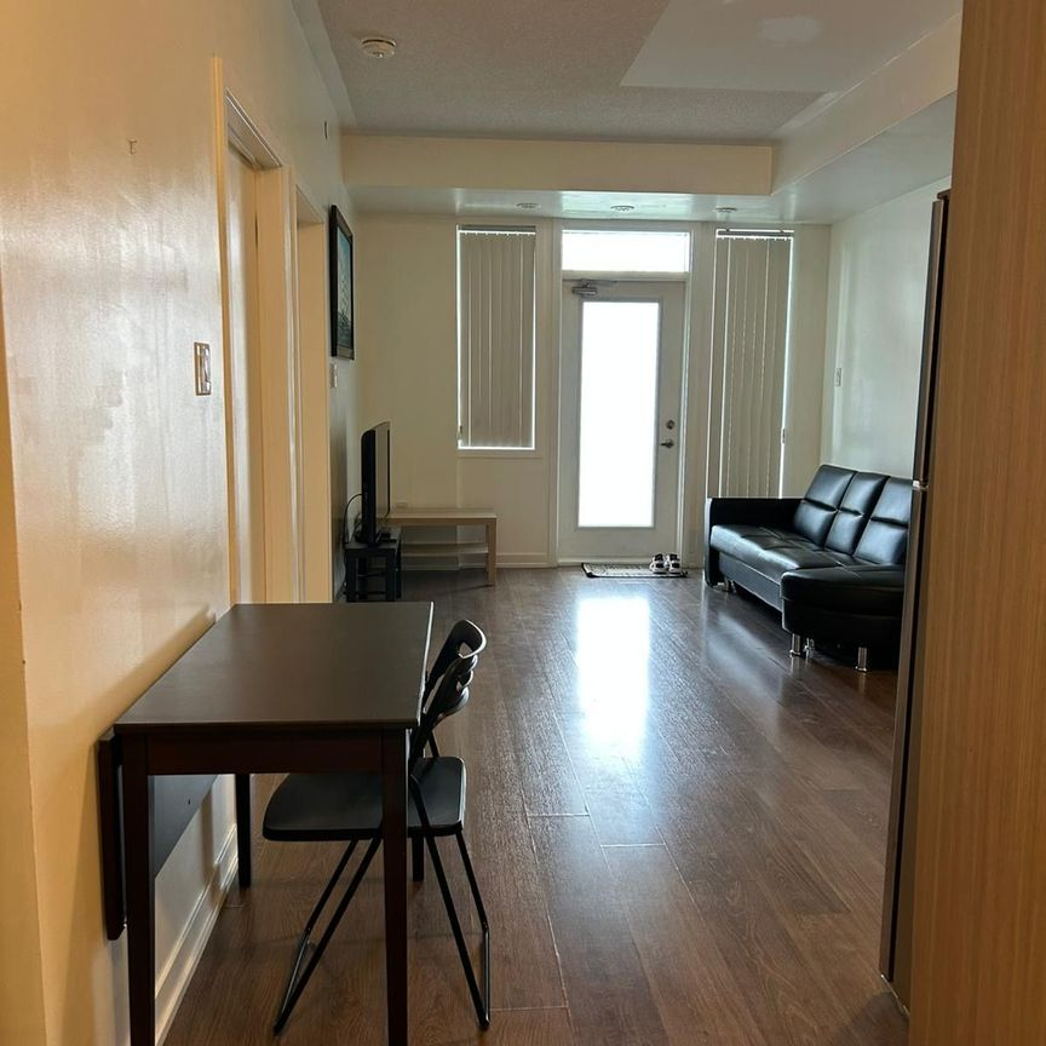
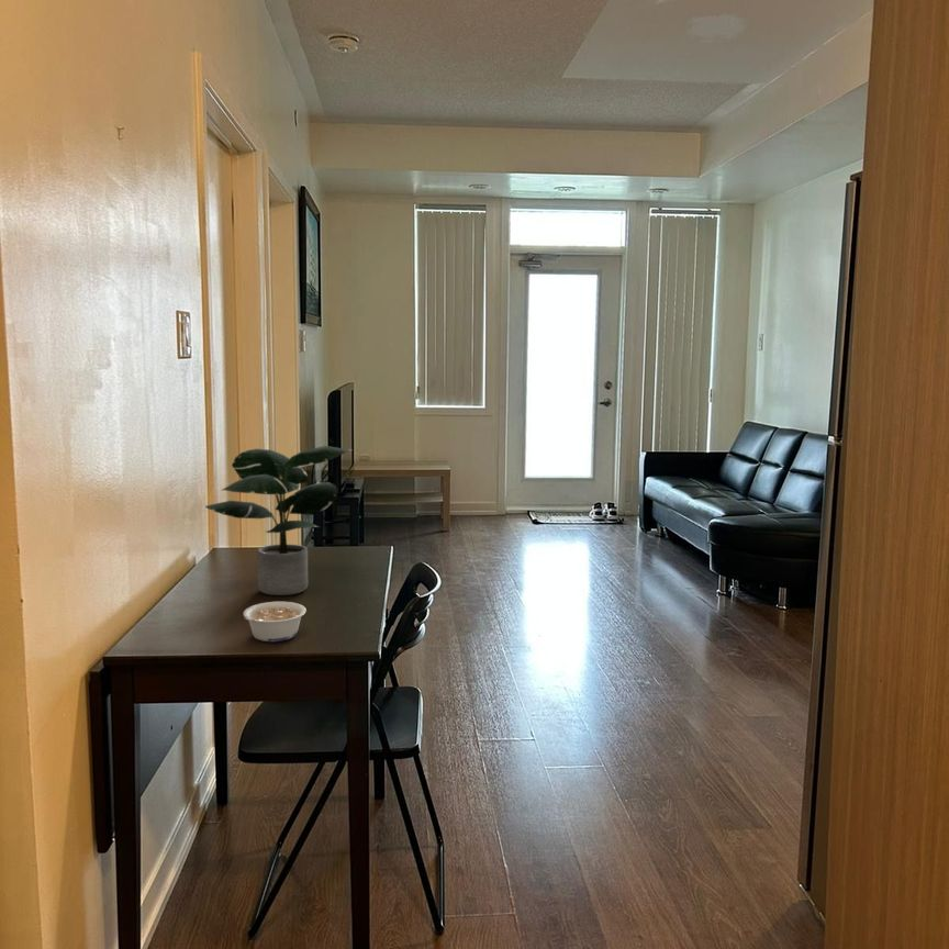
+ legume (275, 621)
+ potted plant (281, 520)
